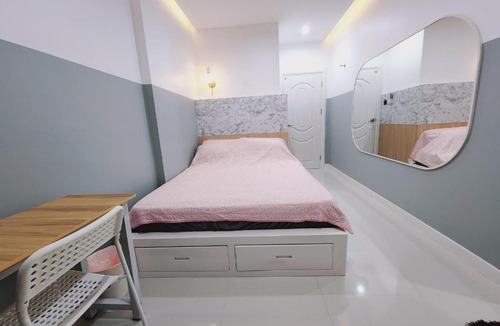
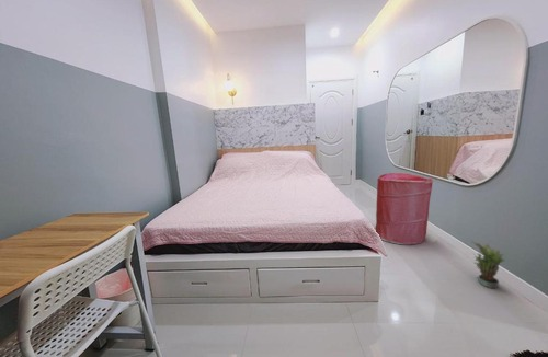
+ potted plant (484, 262)
+ laundry hamper (402, 206)
